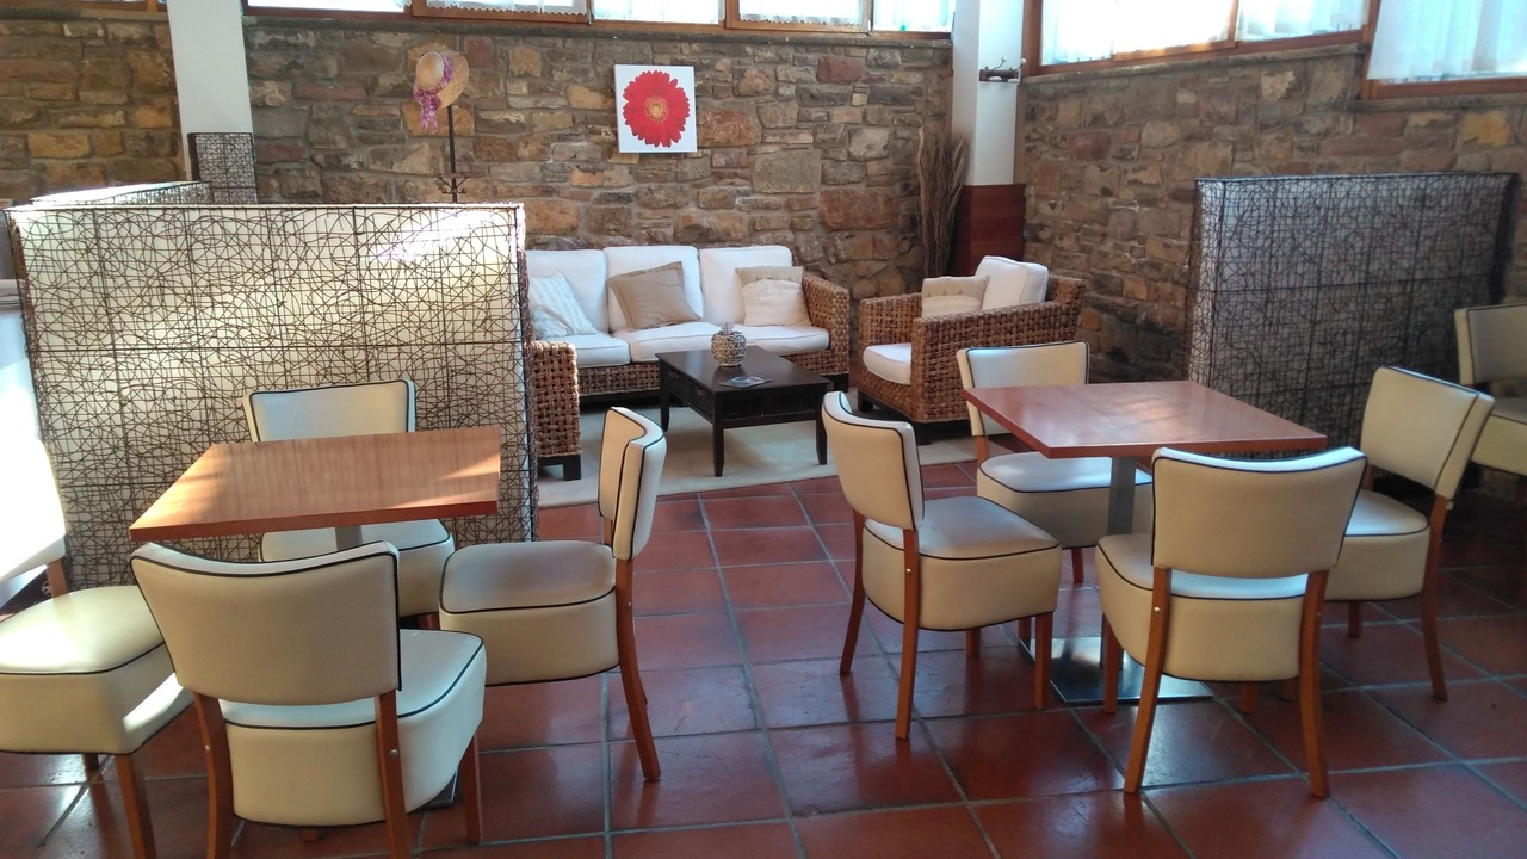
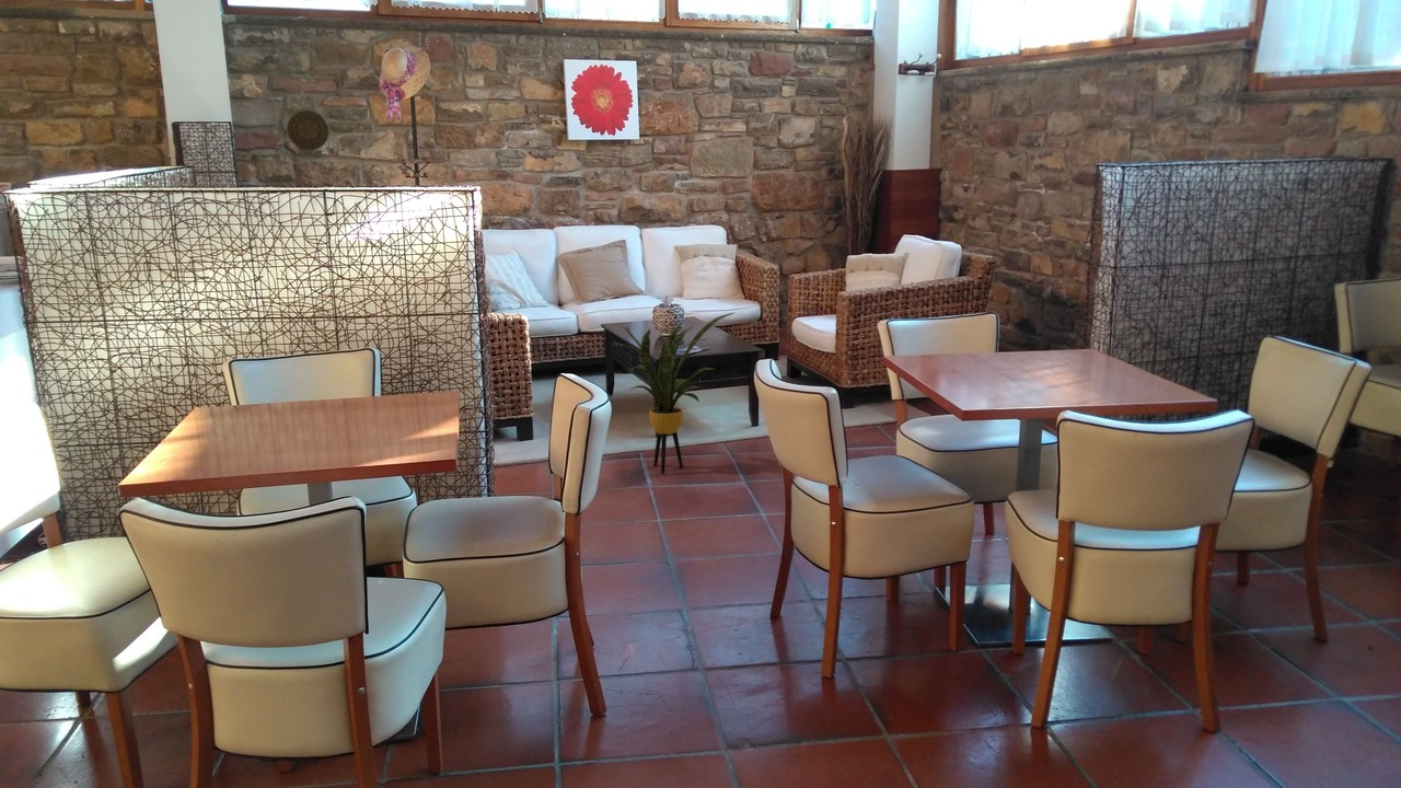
+ decorative plate (308, 130)
+ house plant (673, 394)
